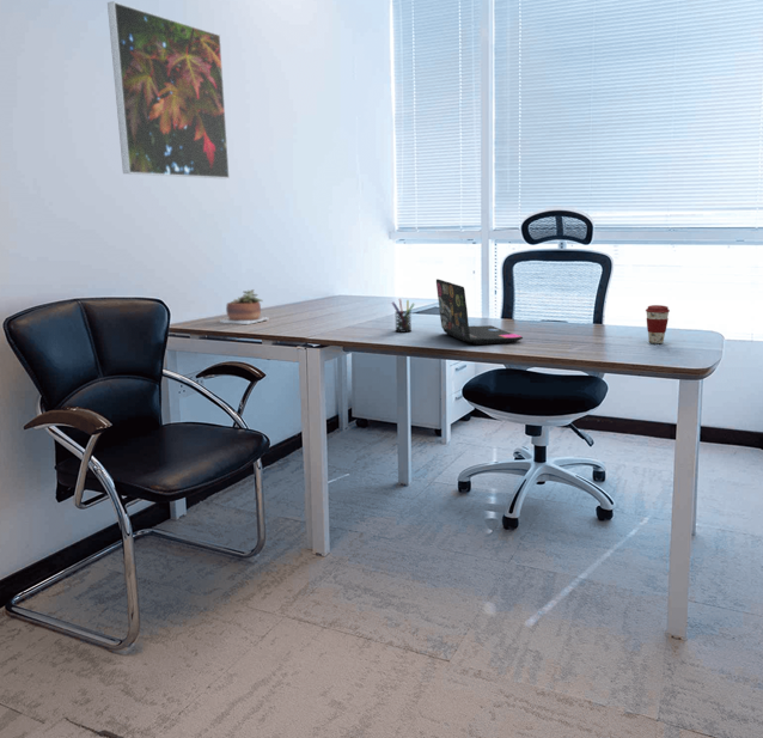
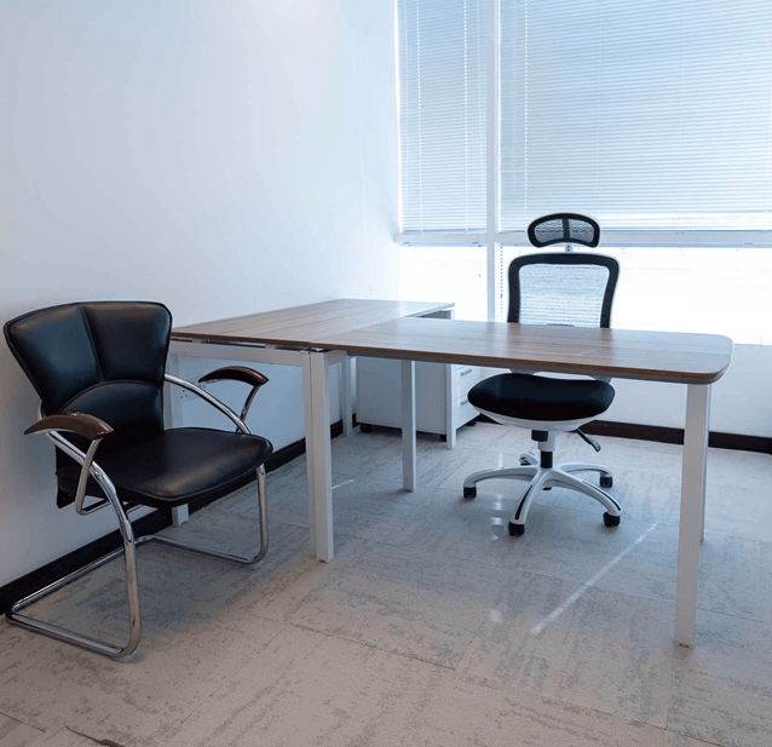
- coffee cup (657, 324)
- laptop (466, 309)
- succulent plant (243, 305)
- pen holder (404, 315)
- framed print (175, 99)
